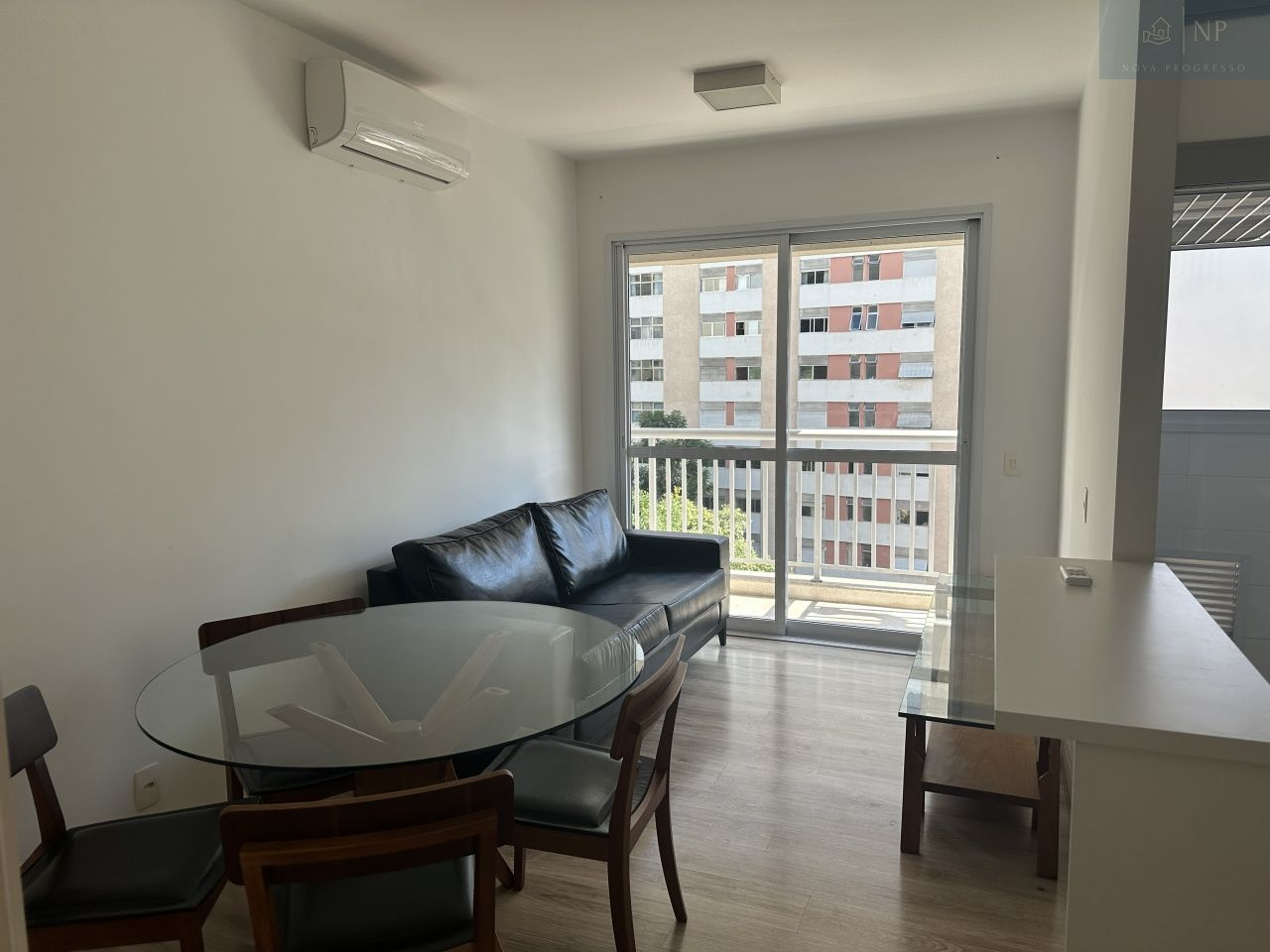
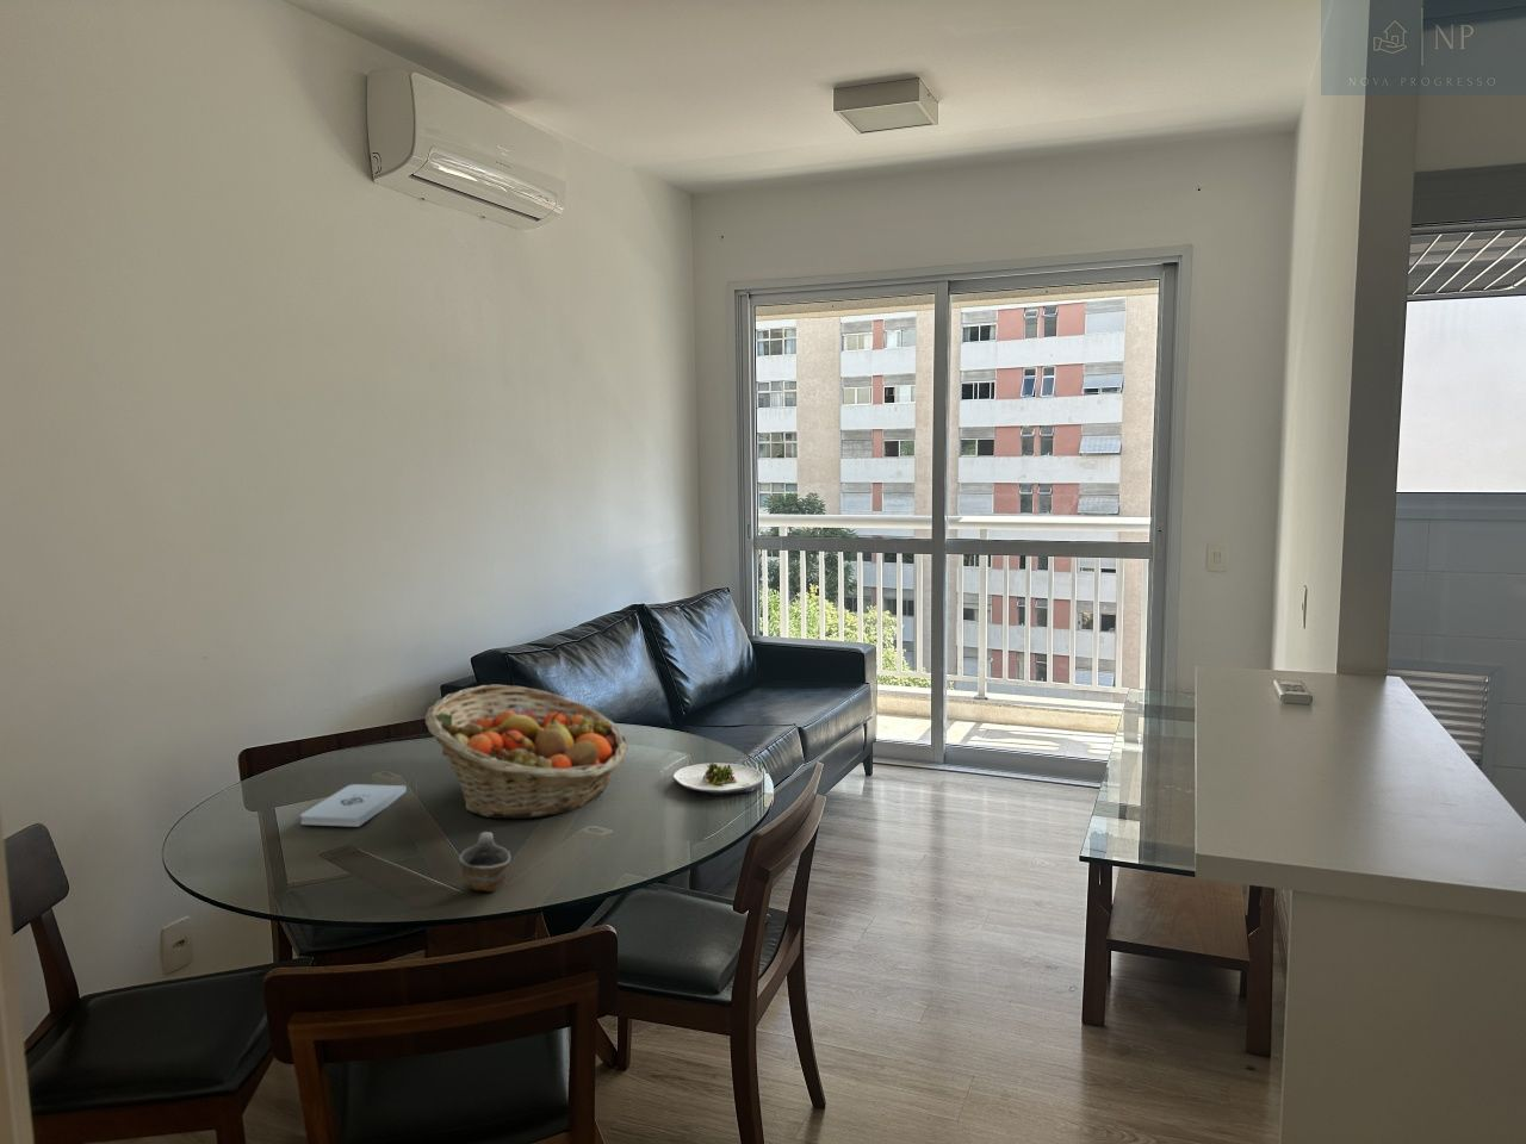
+ salad plate (719, 773)
+ cup (487, 863)
+ fruit basket (530, 745)
+ notepad (354, 803)
